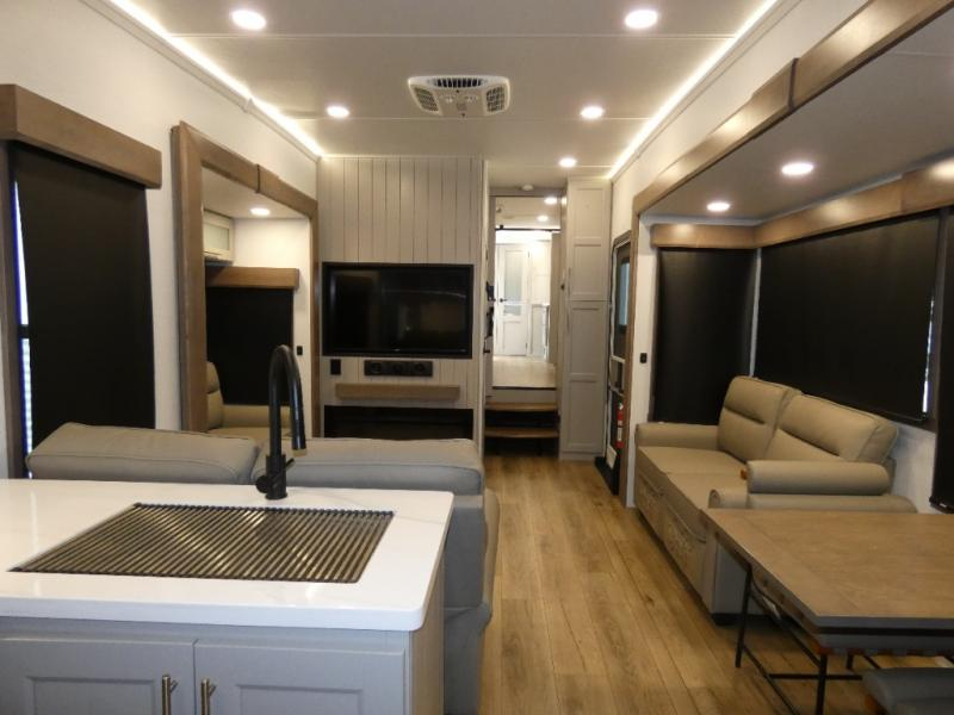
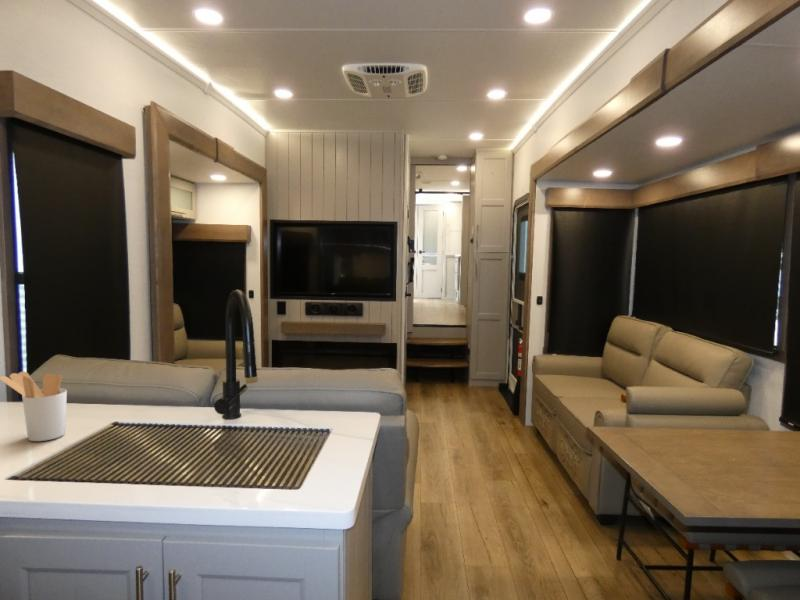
+ utensil holder (36, 403)
